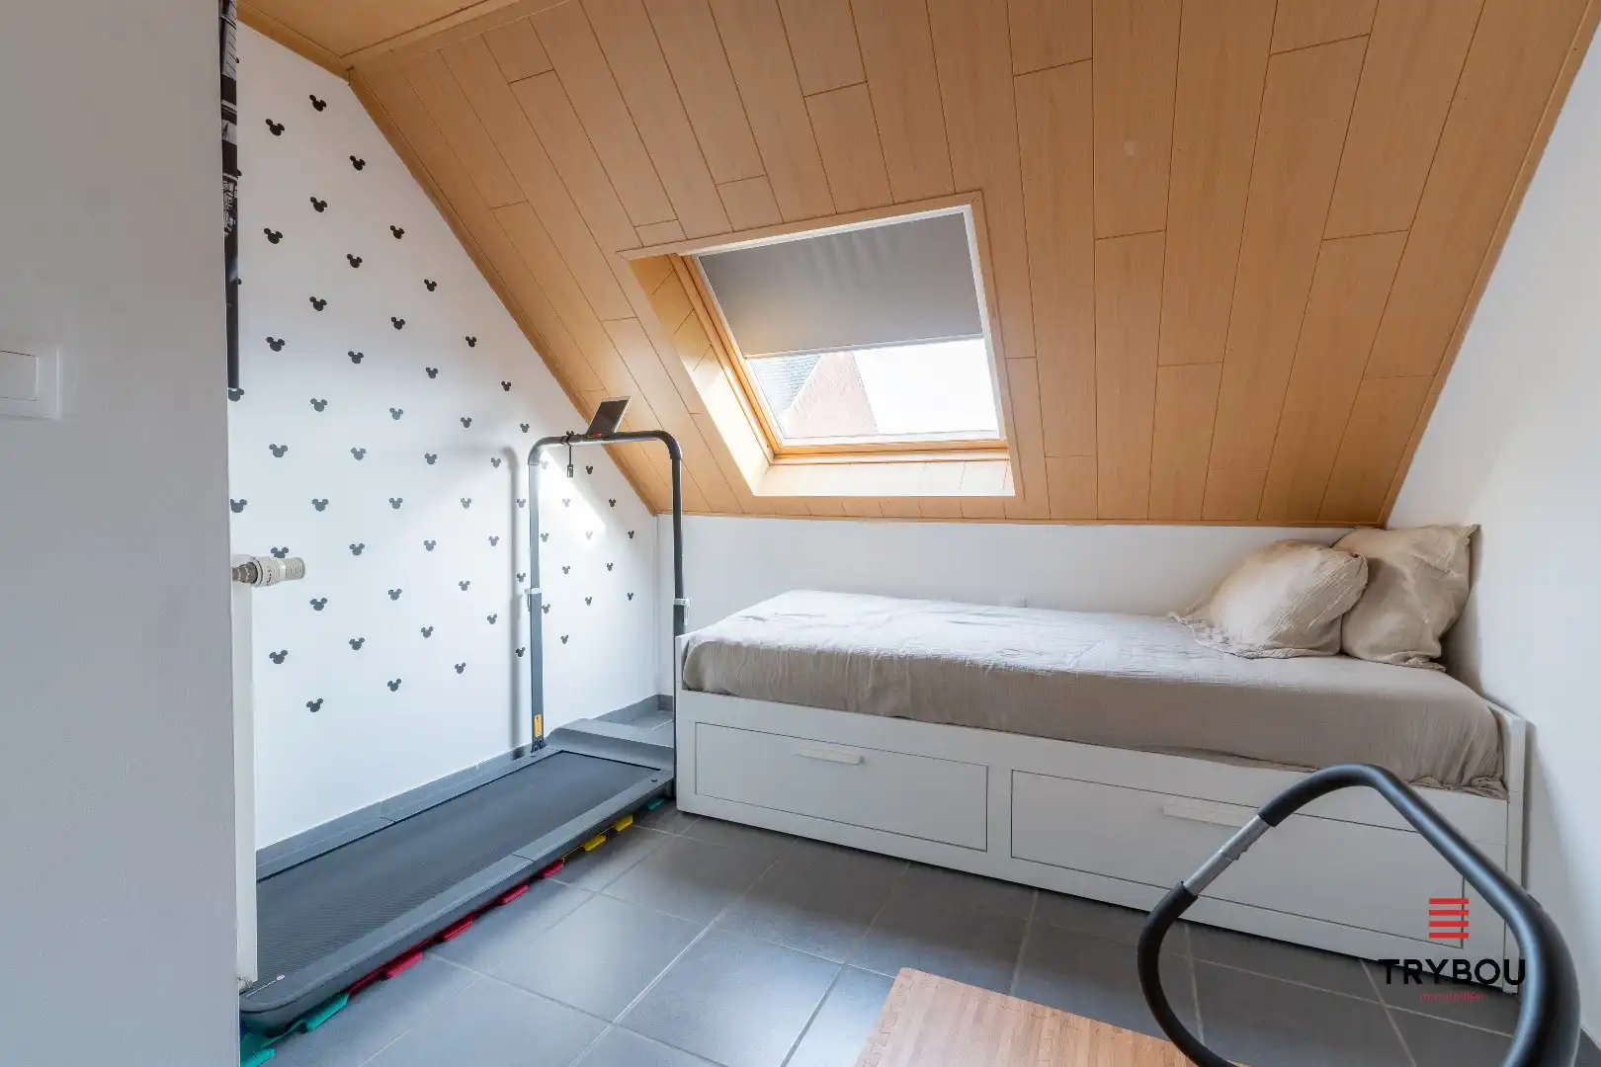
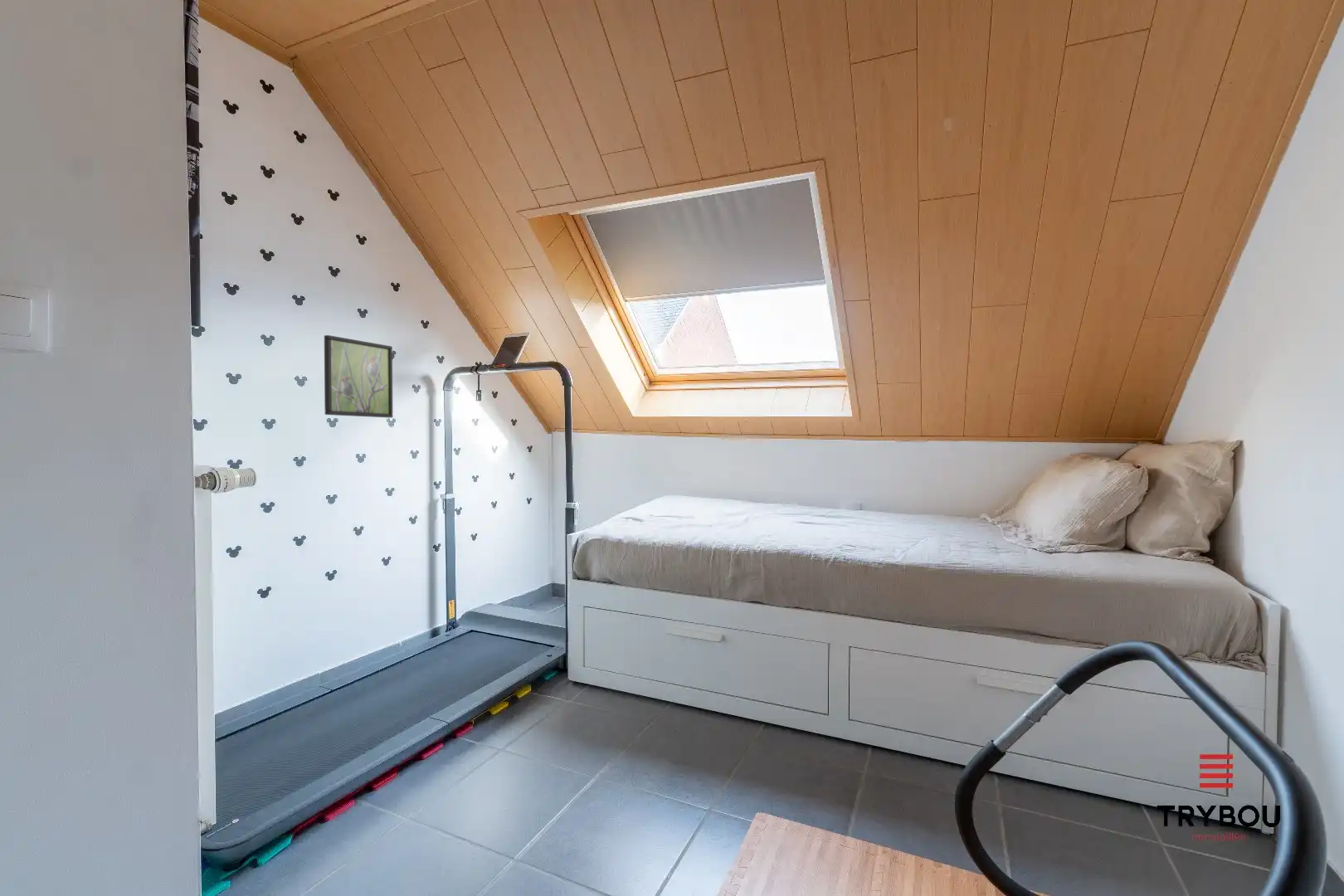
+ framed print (360, 378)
